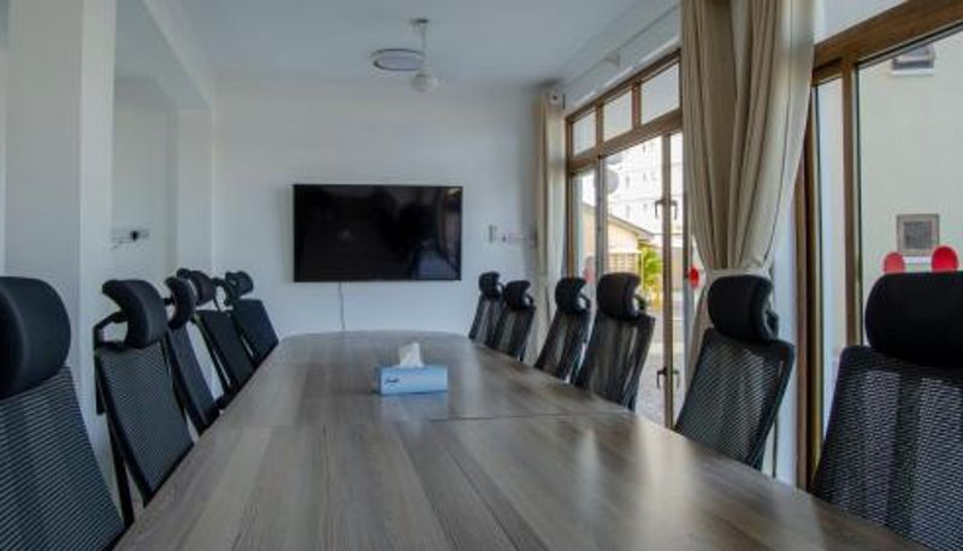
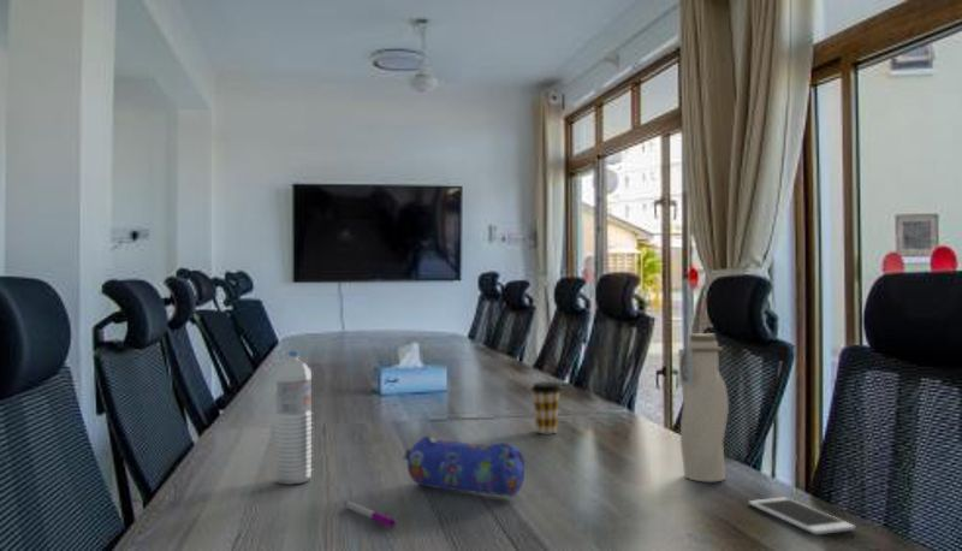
+ pencil case (464, 463)
+ water bottle (701, 405)
+ coffee cup (546, 407)
+ cell phone (798, 514)
+ water bottle (293, 415)
+ pen (368, 513)
